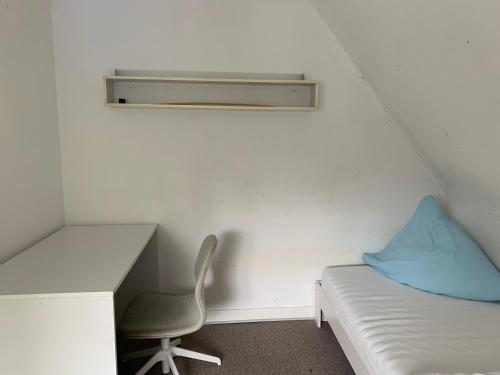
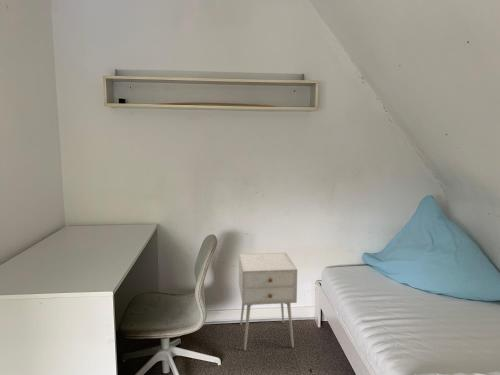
+ nightstand (266, 299)
